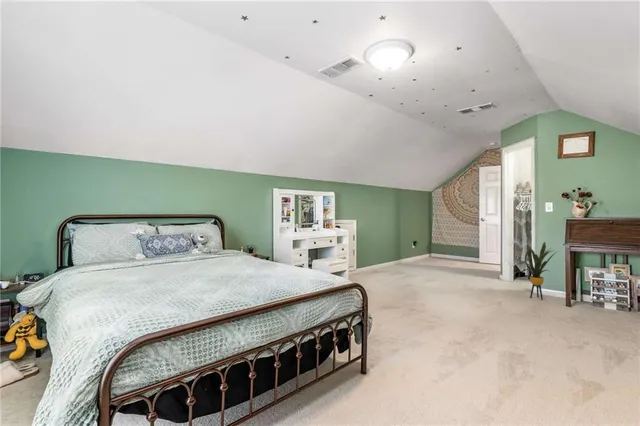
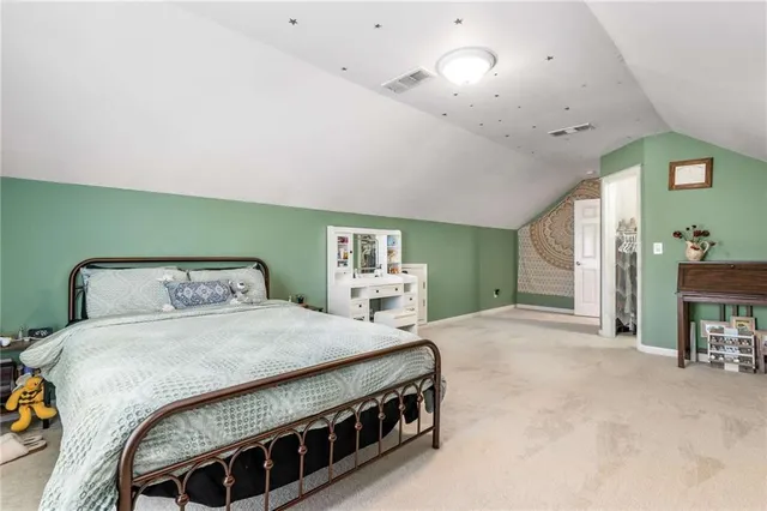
- house plant (540, 270)
